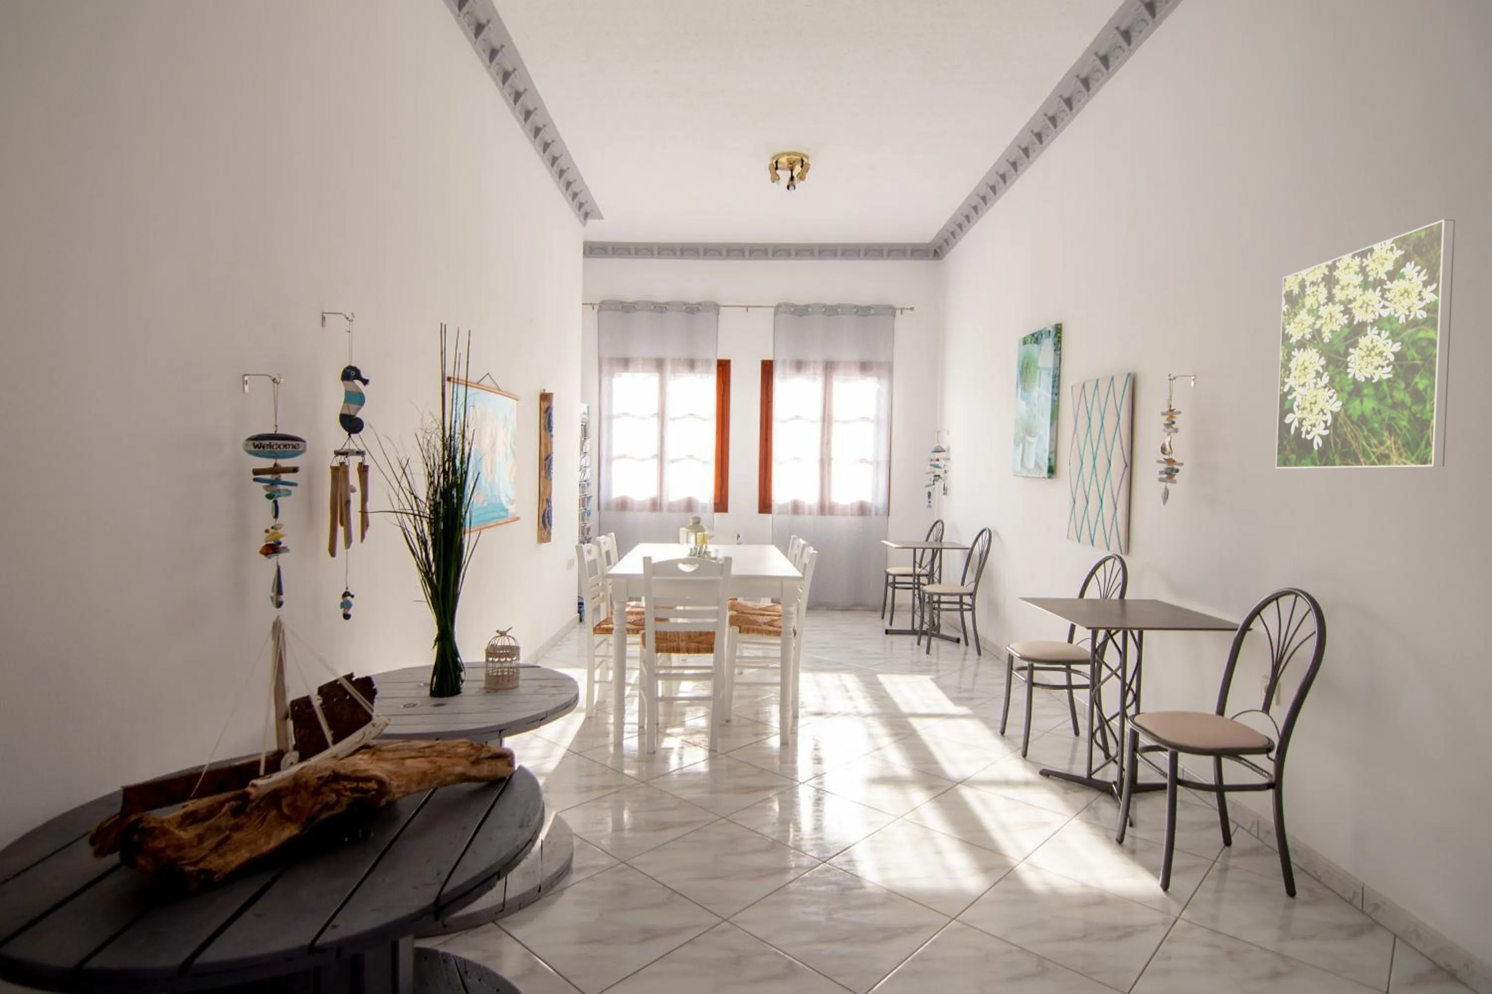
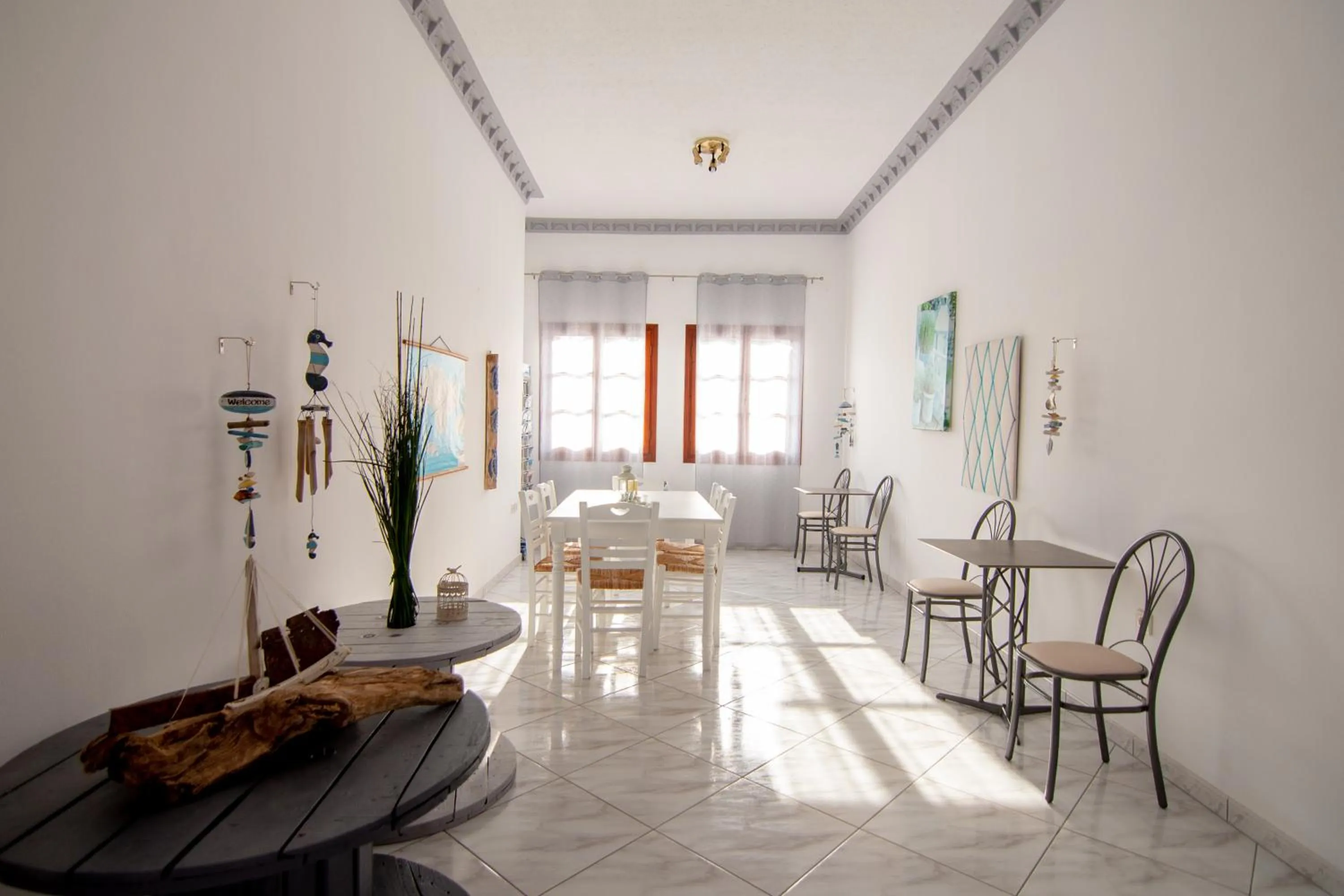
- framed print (1353, 359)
